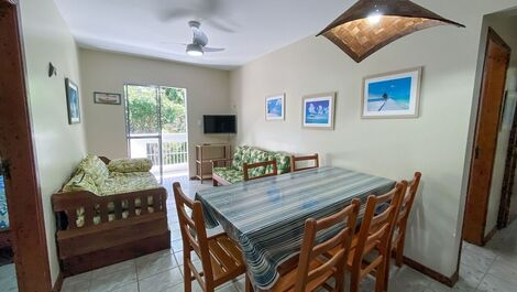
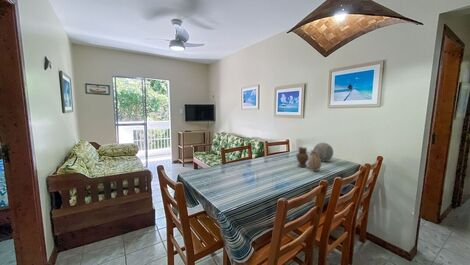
+ decorative orb (322, 152)
+ vase (307, 158)
